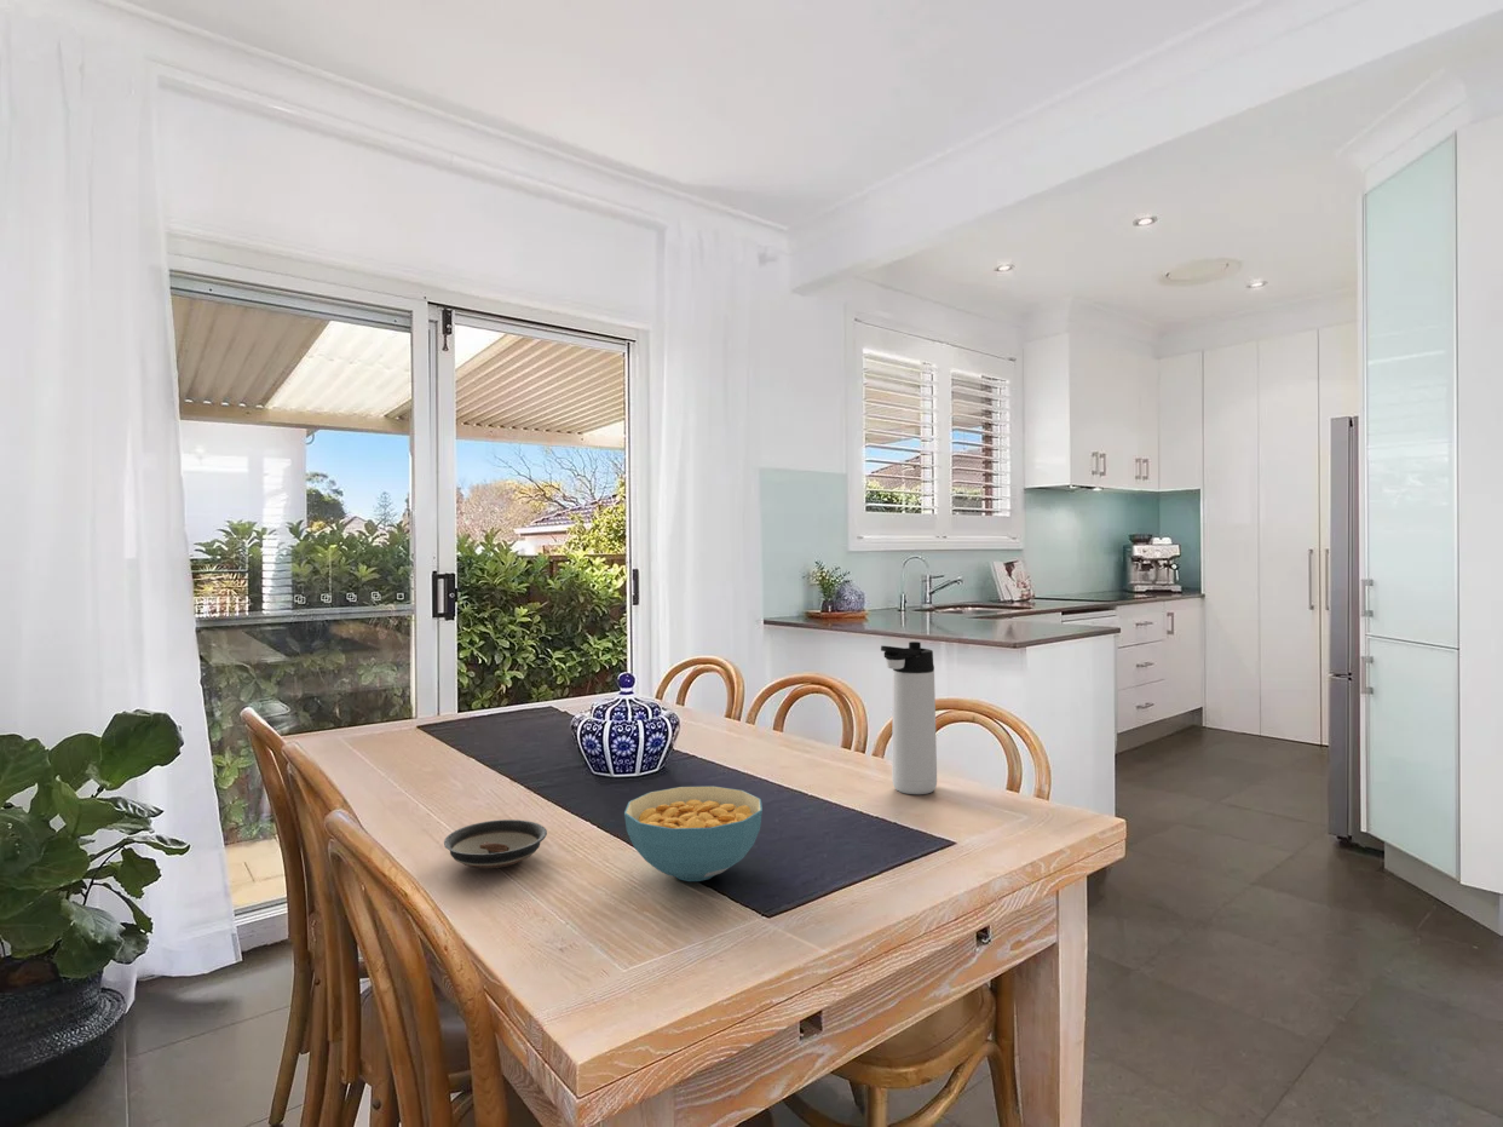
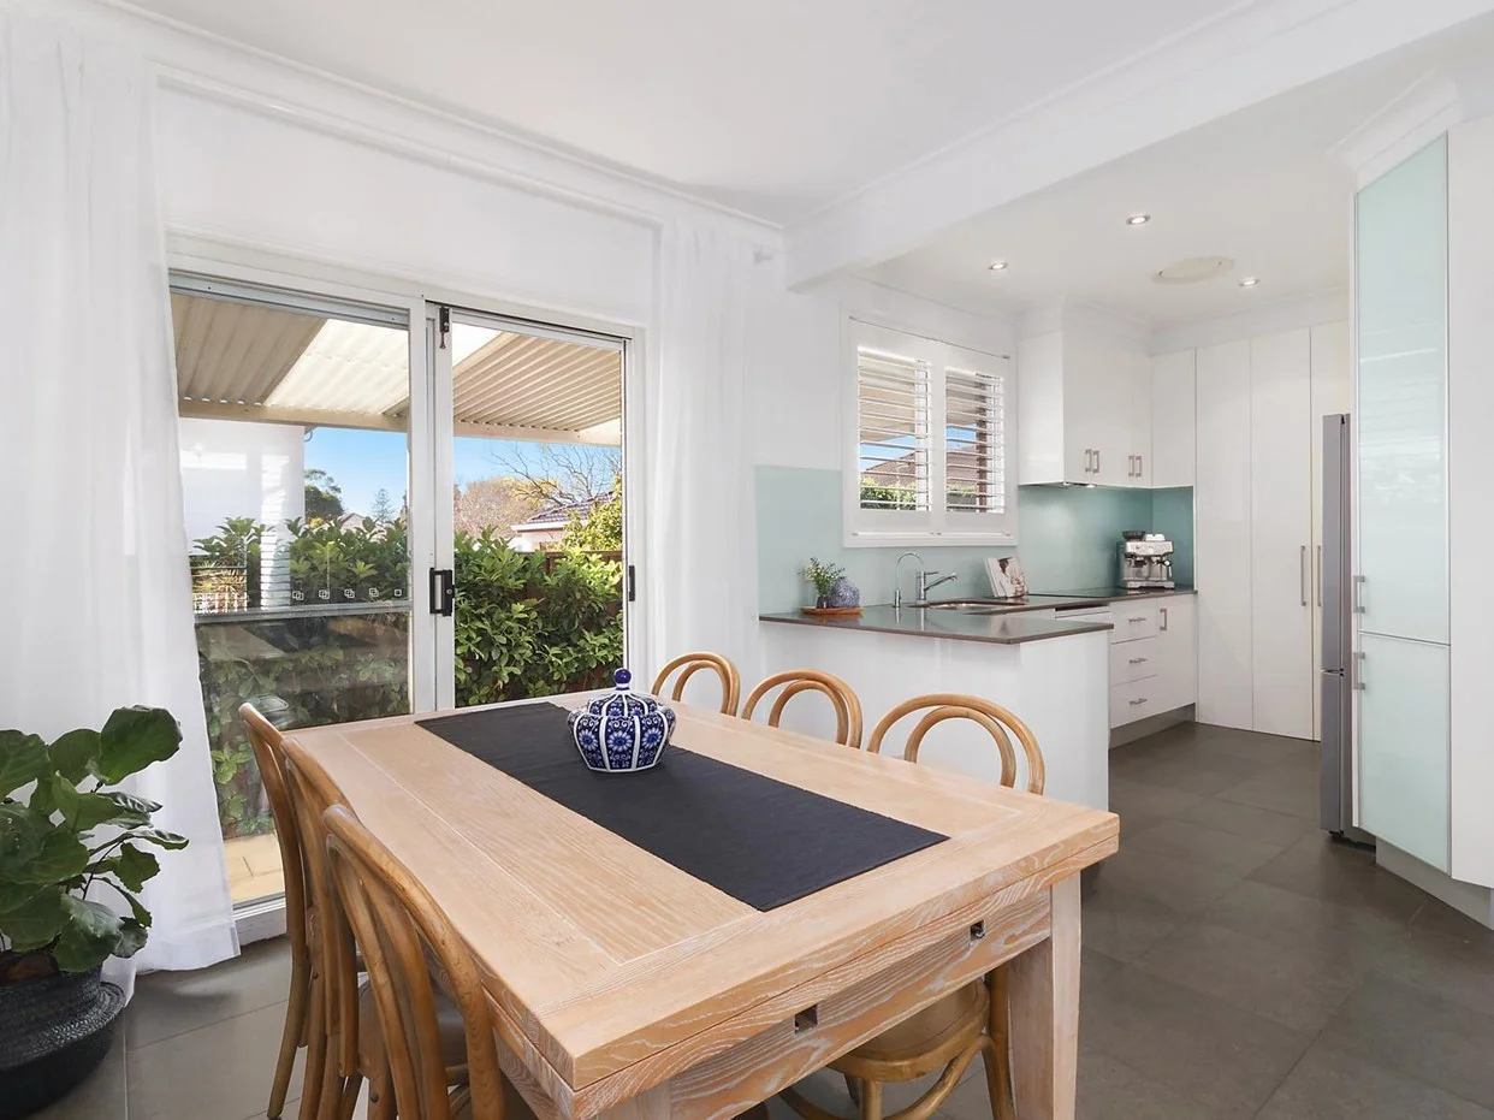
- thermos bottle (906, 717)
- cereal bowl (695, 839)
- saucer (496, 847)
